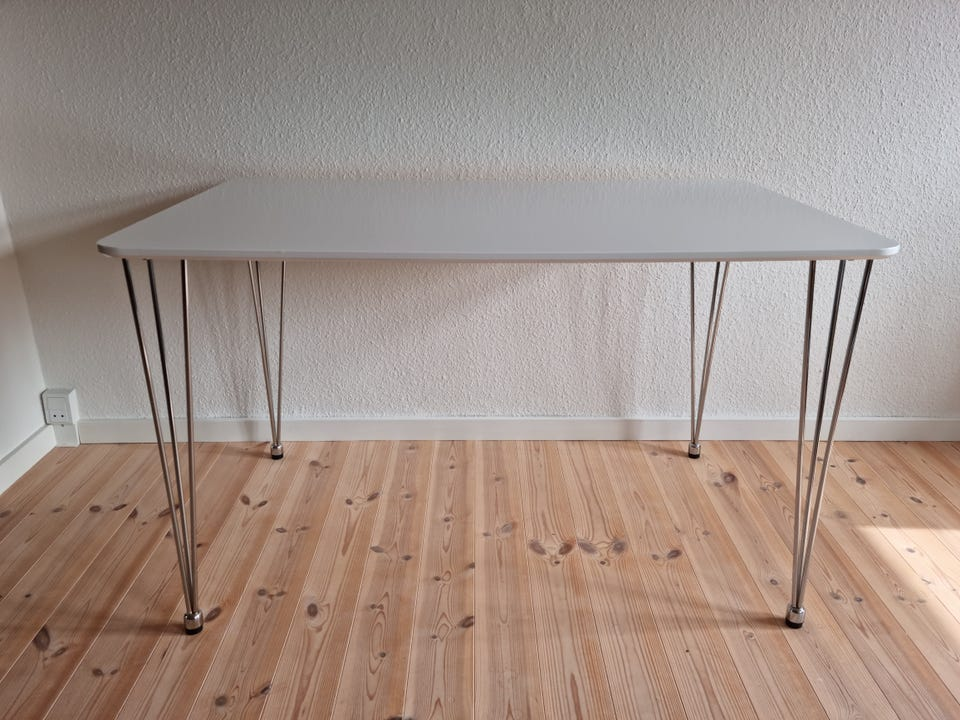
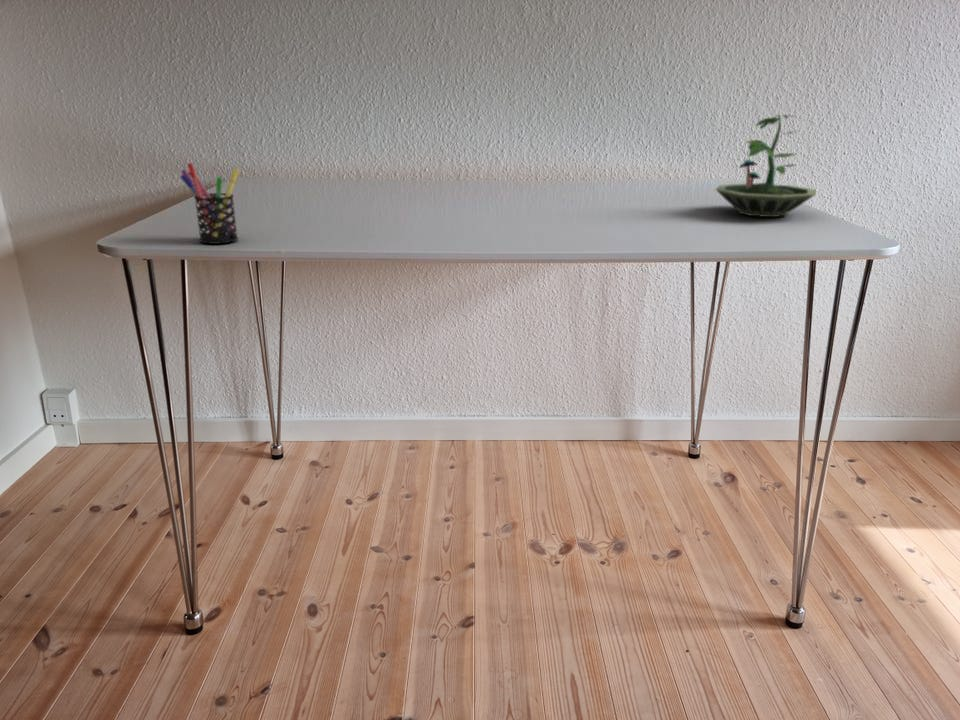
+ pen holder (213, 202)
+ terrarium (775, 135)
